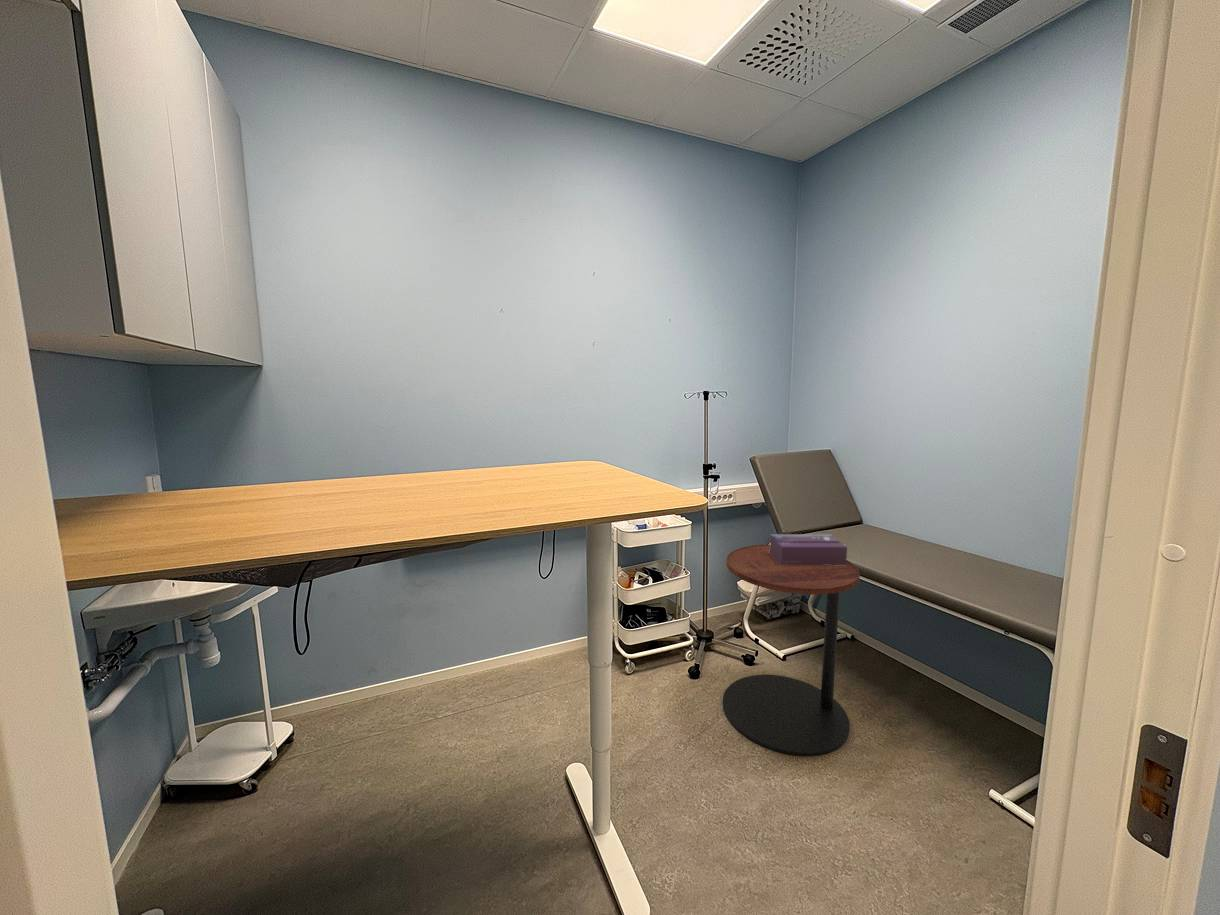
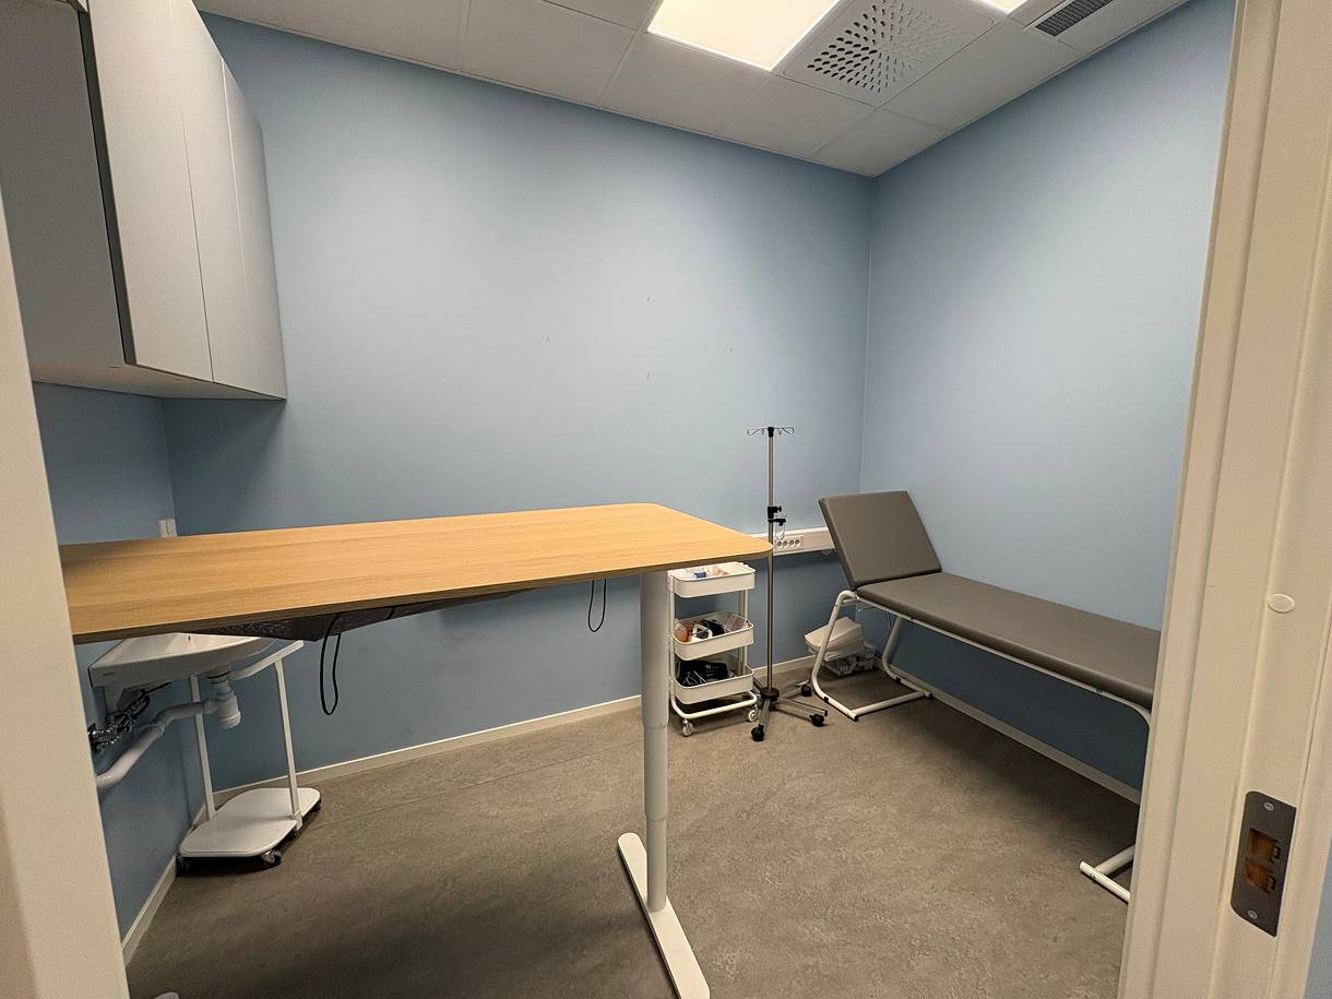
- tissue box (806, 548)
- side table (784, 676)
